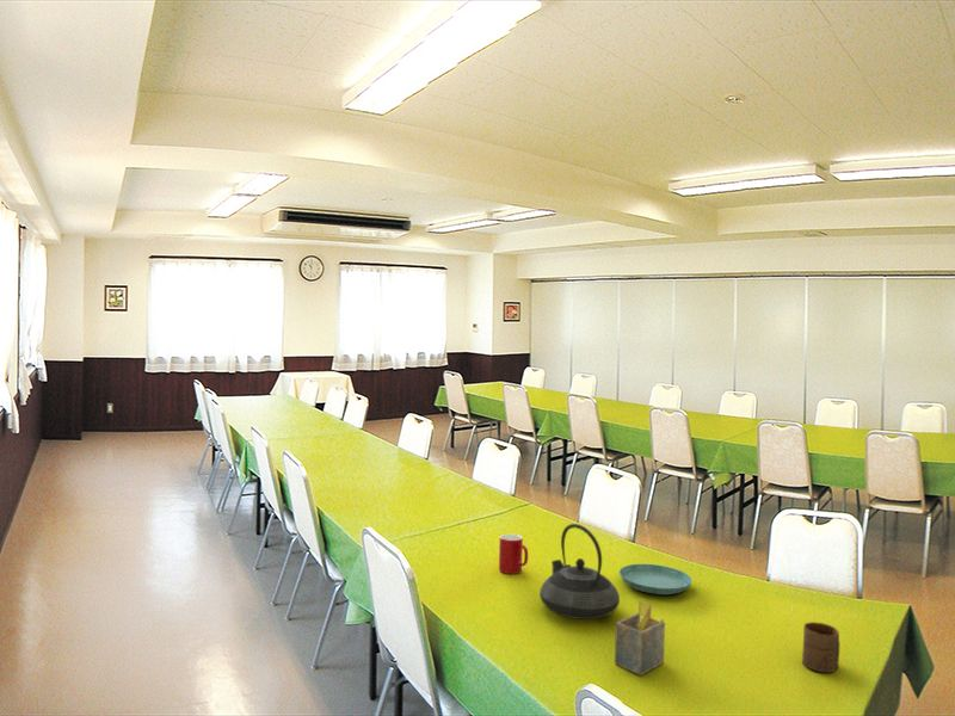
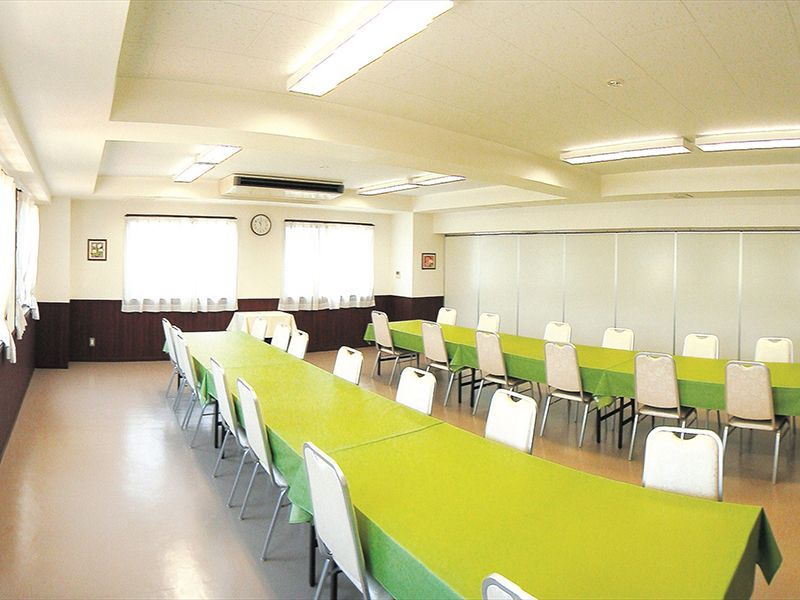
- cup (512, 555)
- cup (821, 647)
- saucer (654, 579)
- teapot (577, 566)
- napkin holder (640, 635)
